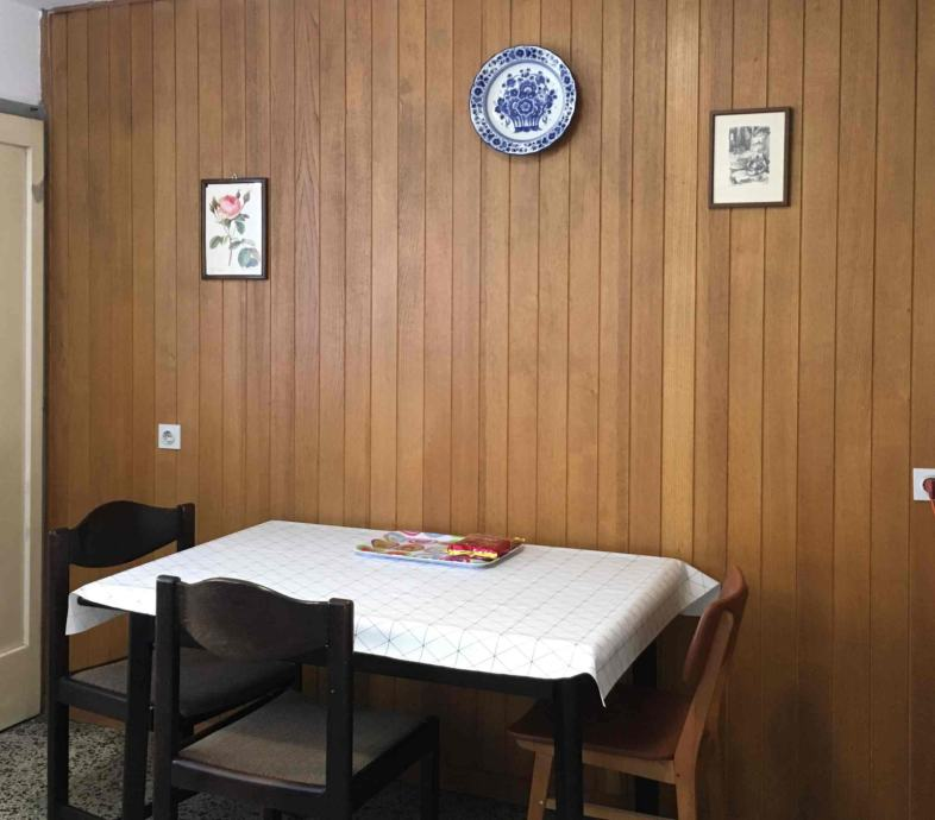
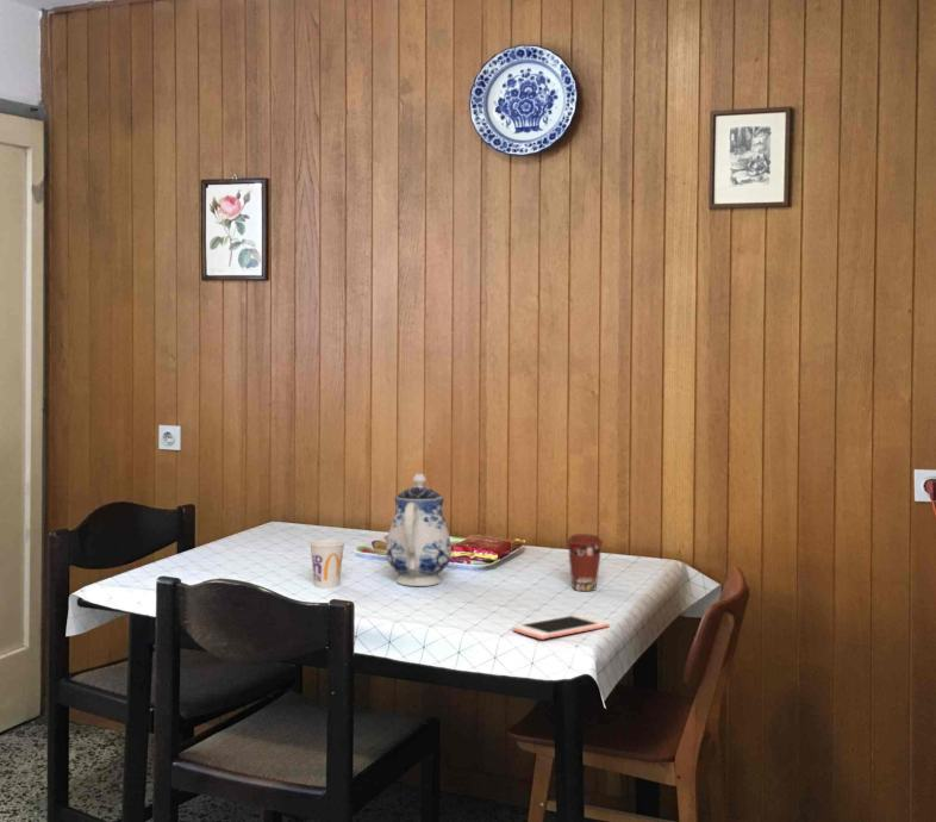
+ coffee cup (584, 562)
+ teapot (418, 528)
+ cell phone (561, 625)
+ cup (326, 563)
